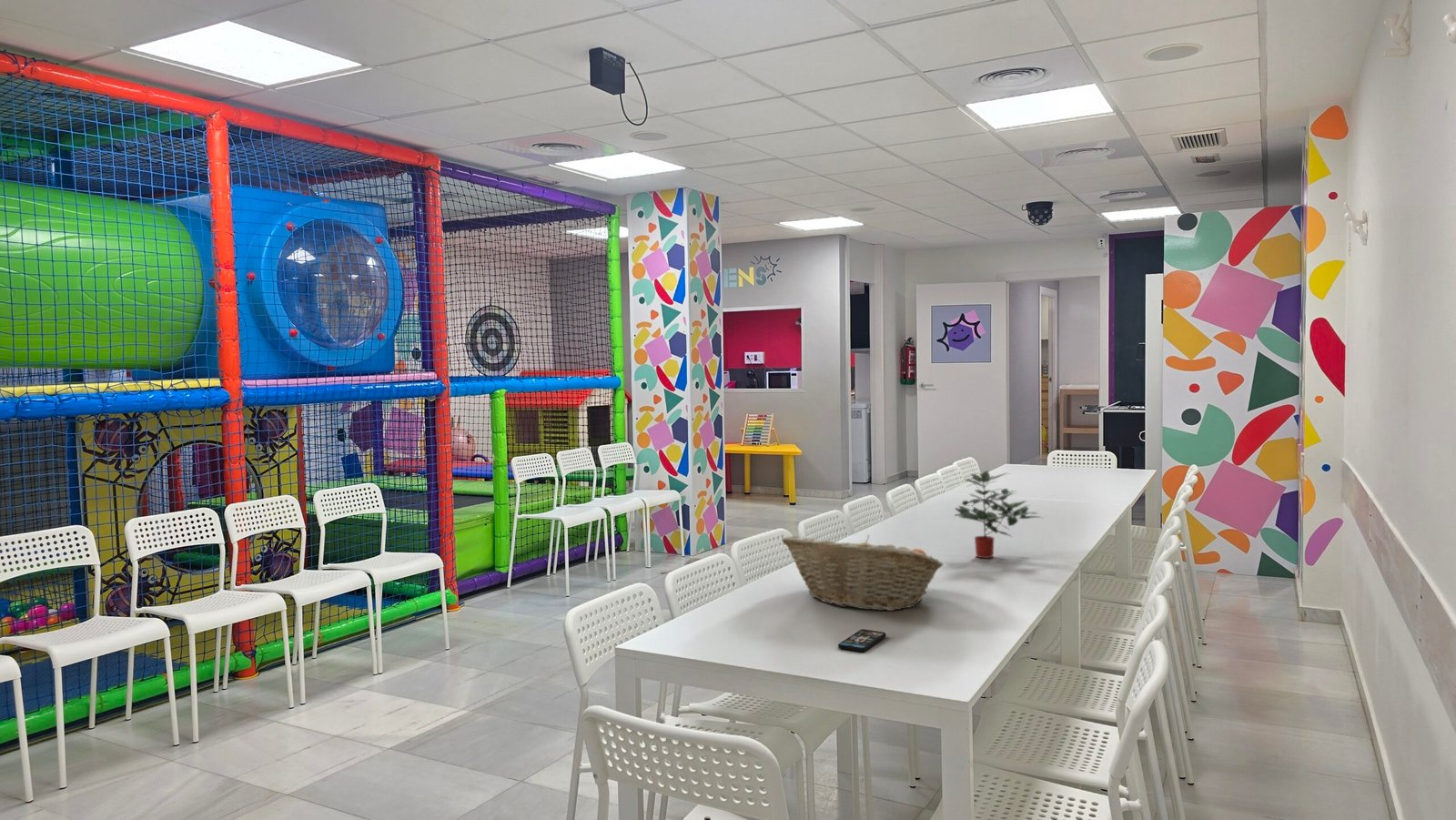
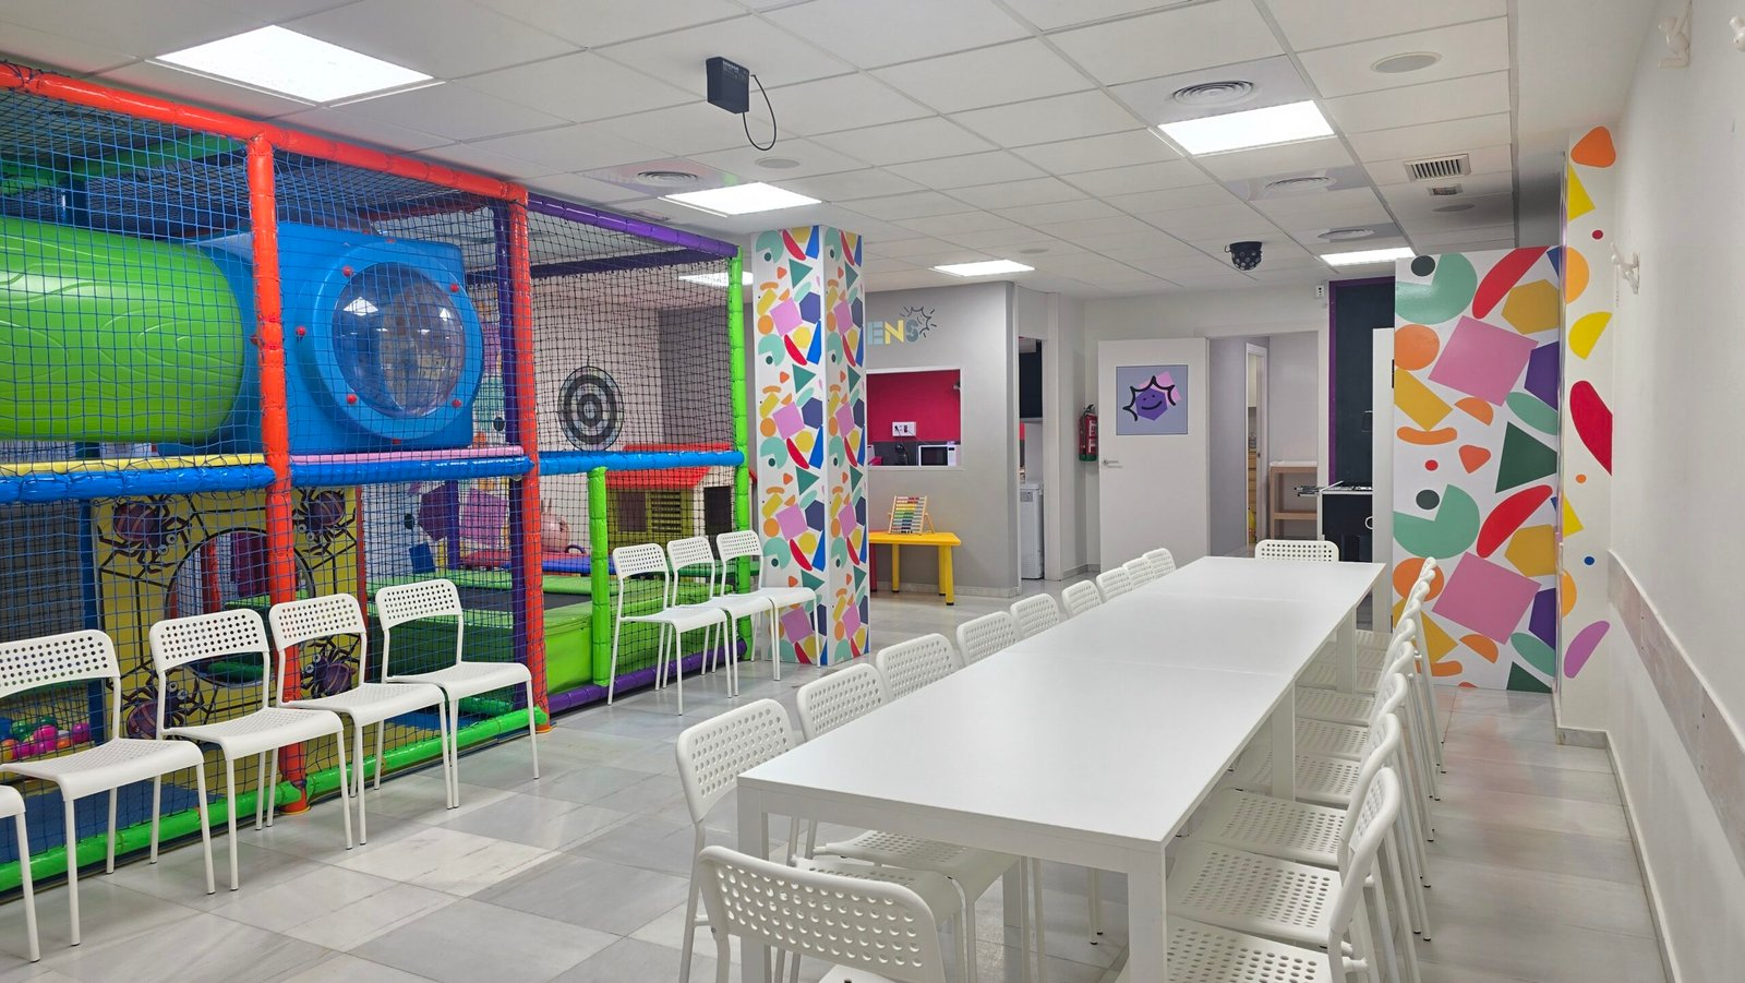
- smartphone (862, 640)
- fruit basket (860, 564)
- potted plant (996, 515)
